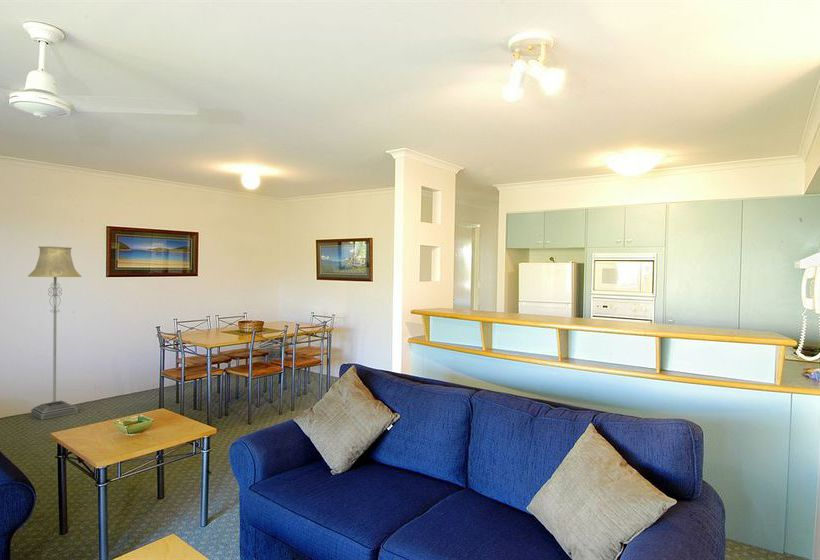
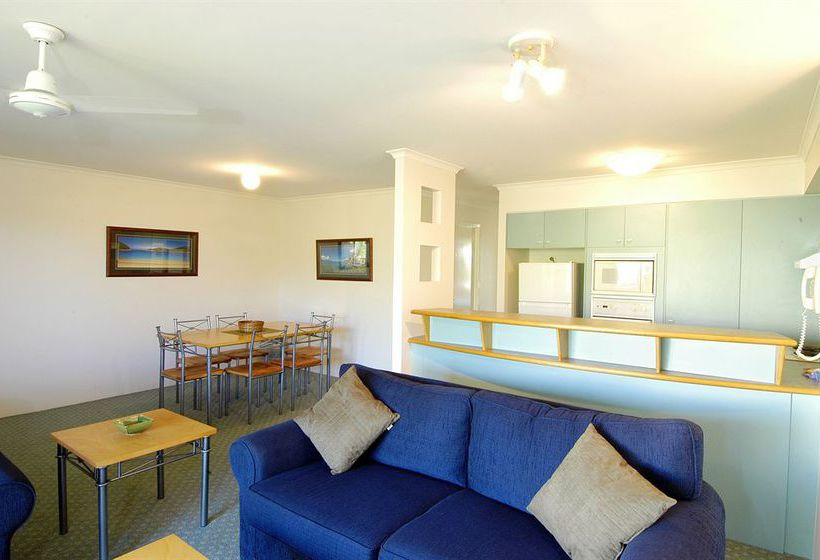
- floor lamp (55, 330)
